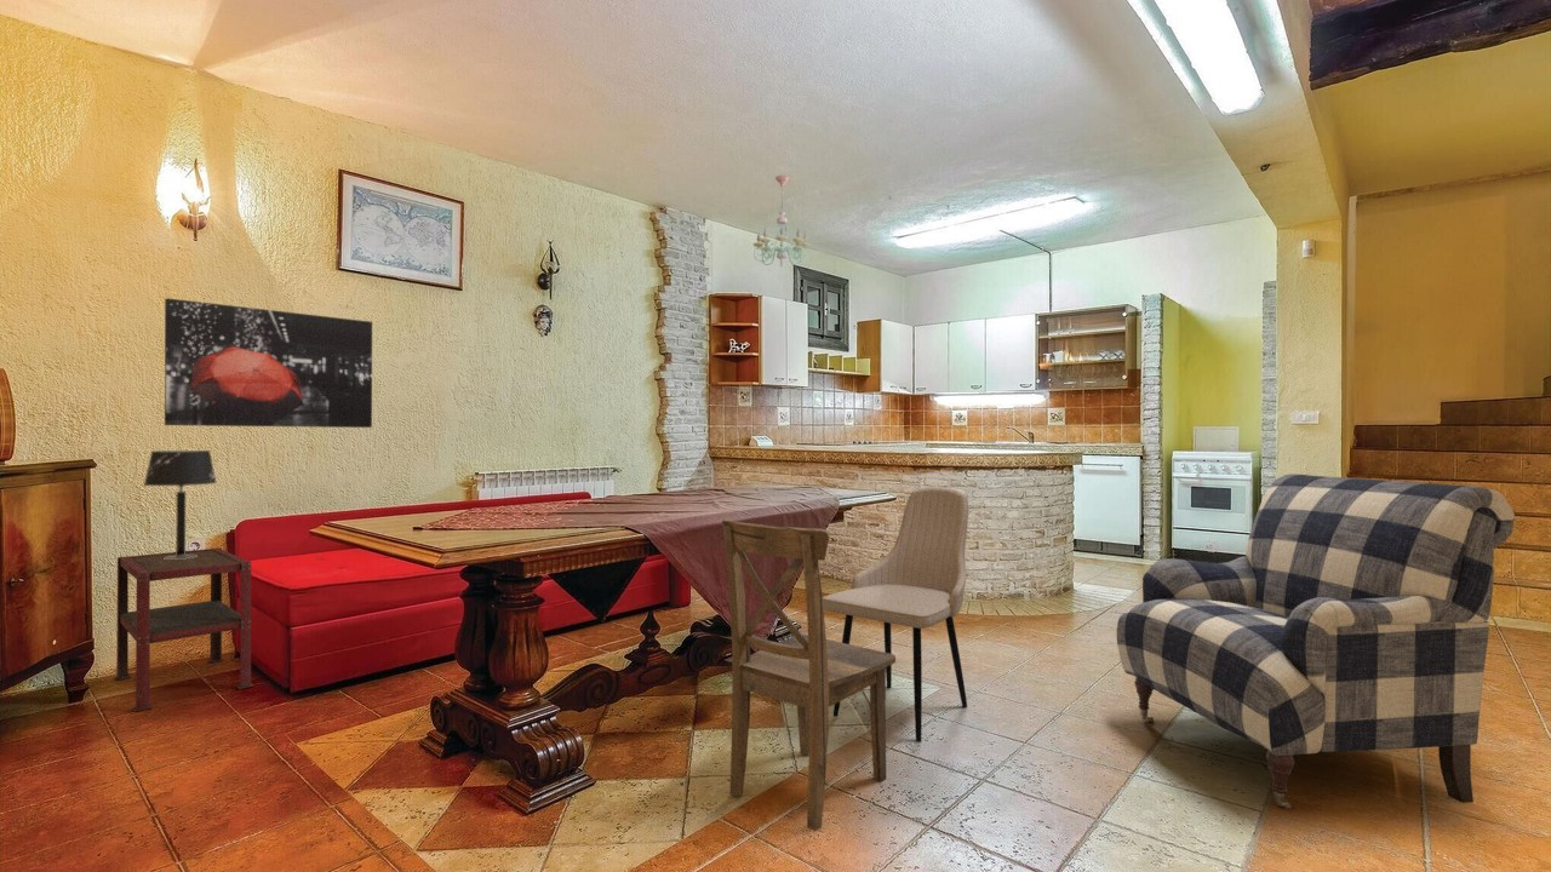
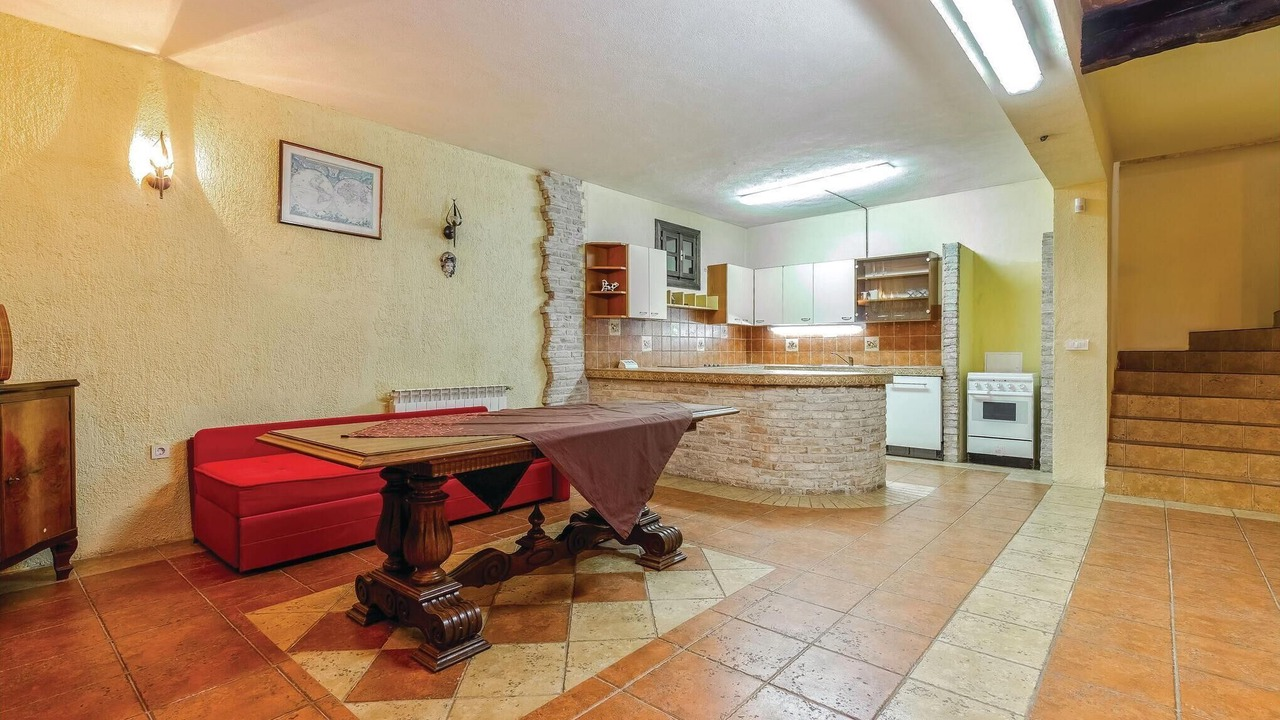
- side table (183, 620)
- dining chair (807, 653)
- wall art (277, 368)
- chandelier (782, 220)
- dining chair (908, 600)
- chair (1287, 618)
- table lamp (181, 503)
